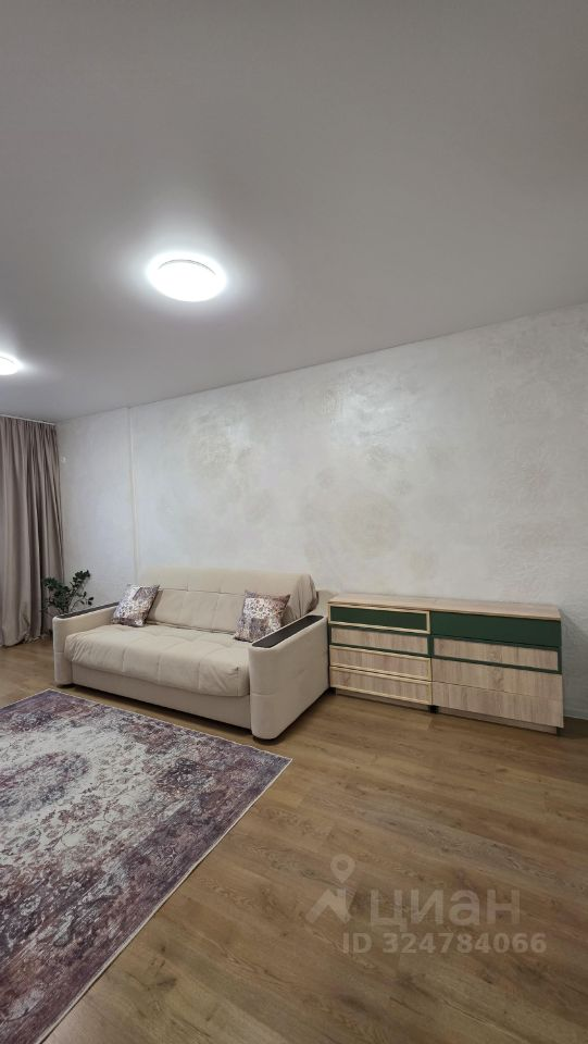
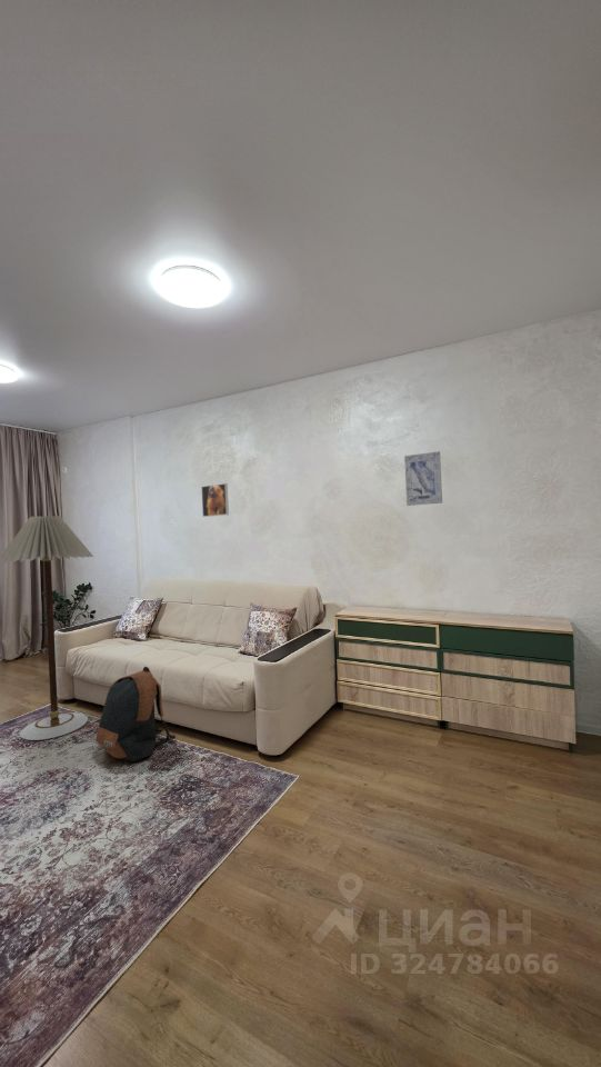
+ floor lamp (50, 620)
+ wall art (422, 479)
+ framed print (214, 500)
+ backpack (134, 708)
